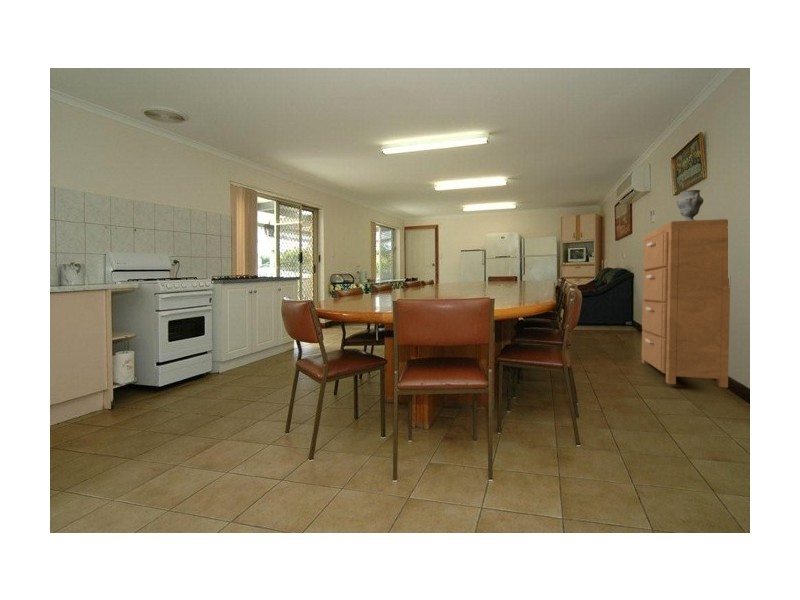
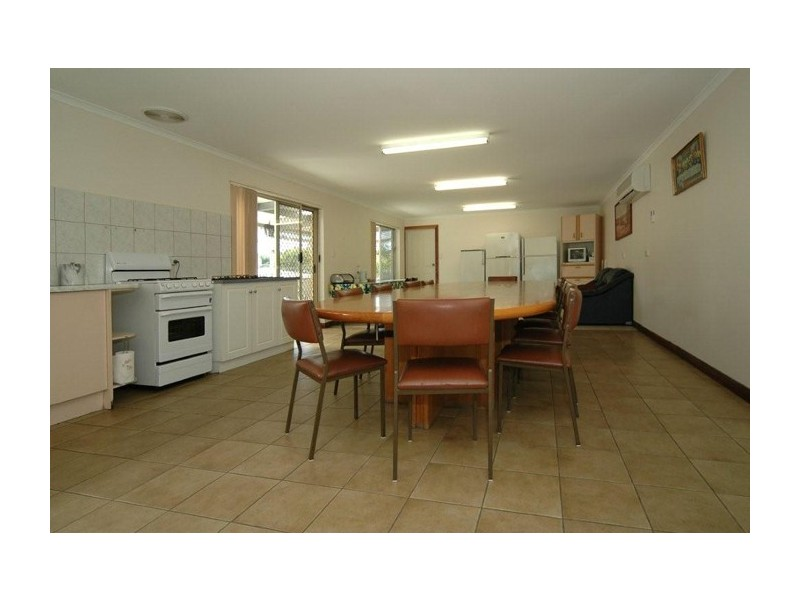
- dresser (677, 301)
- decorative vase (689, 207)
